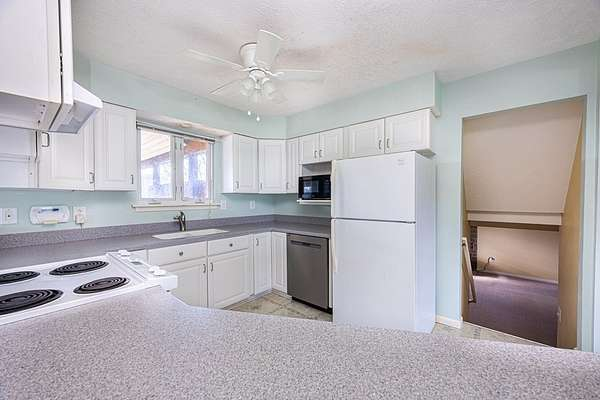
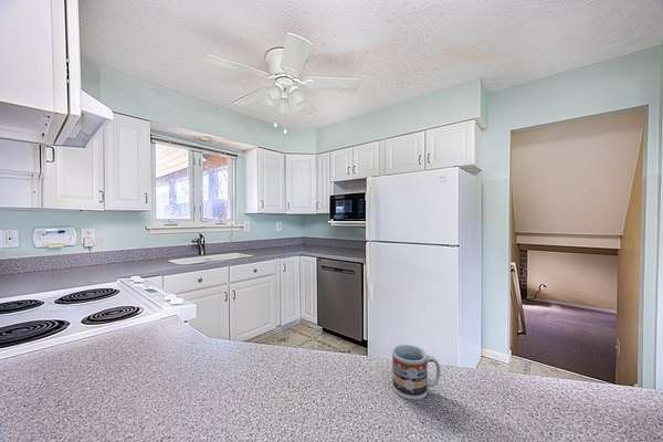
+ cup (415, 370)
